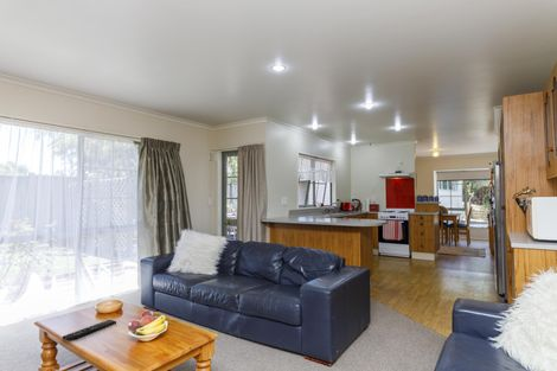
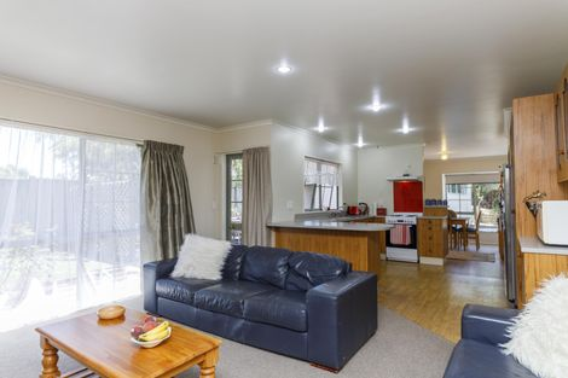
- remote control (90, 328)
